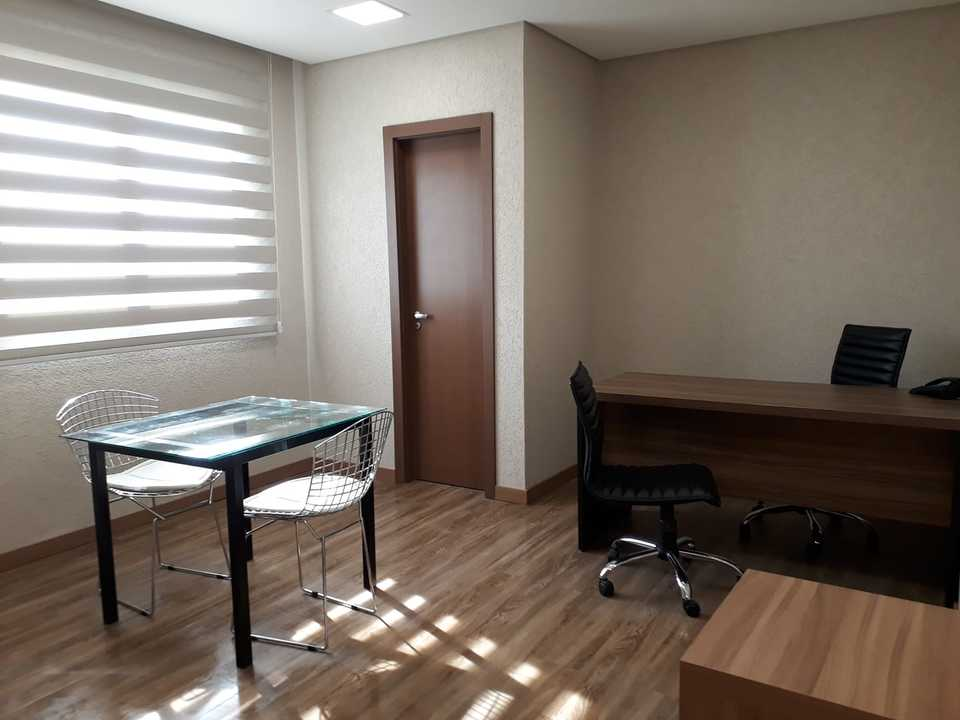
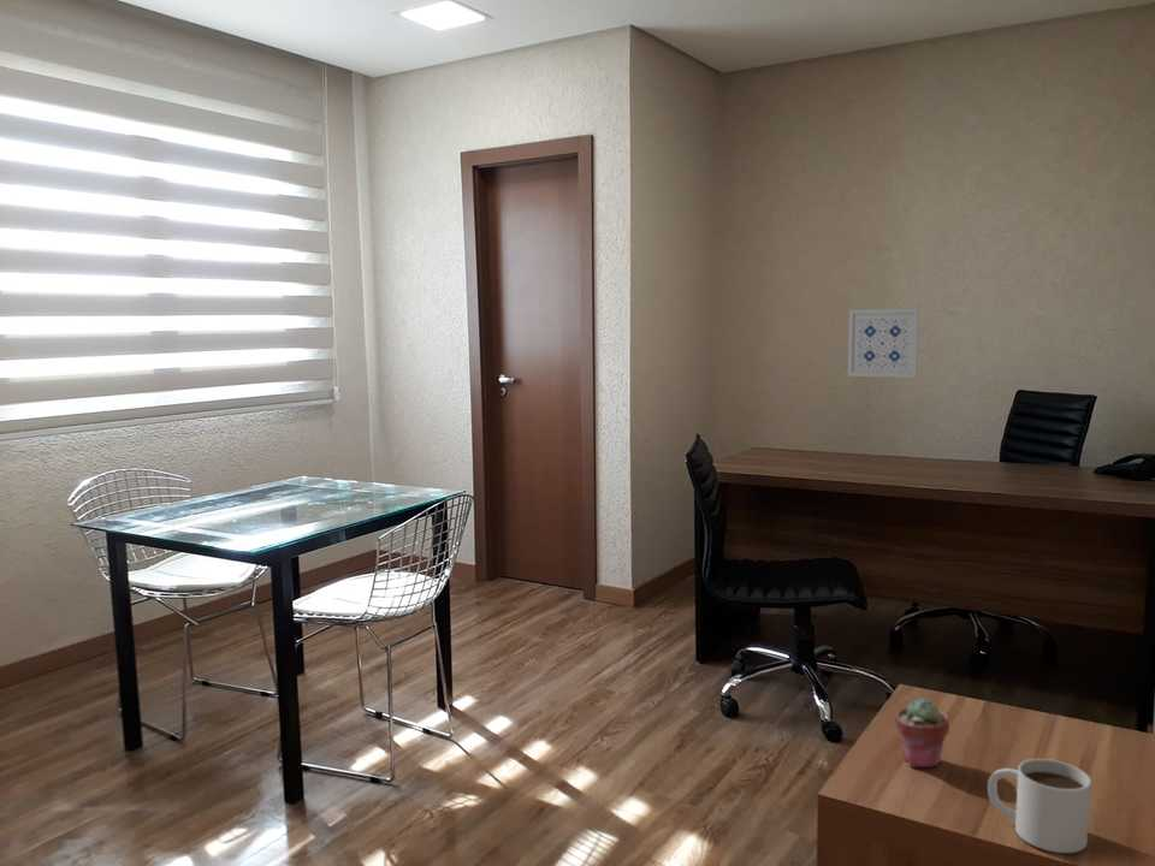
+ wall art (882, 343)
+ mug (1036, 800)
+ potted succulent (922, 729)
